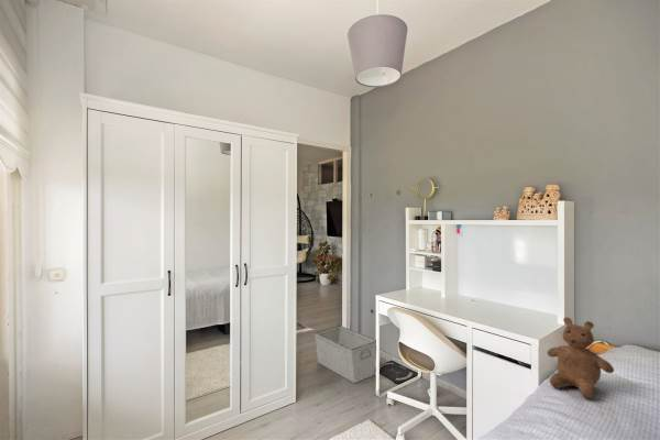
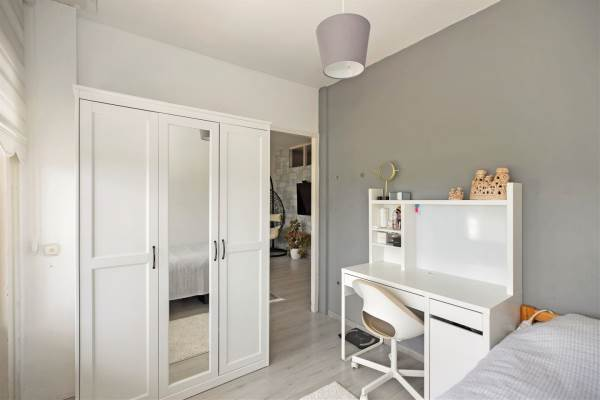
- storage bin (344, 352)
- teddy bear (575, 354)
